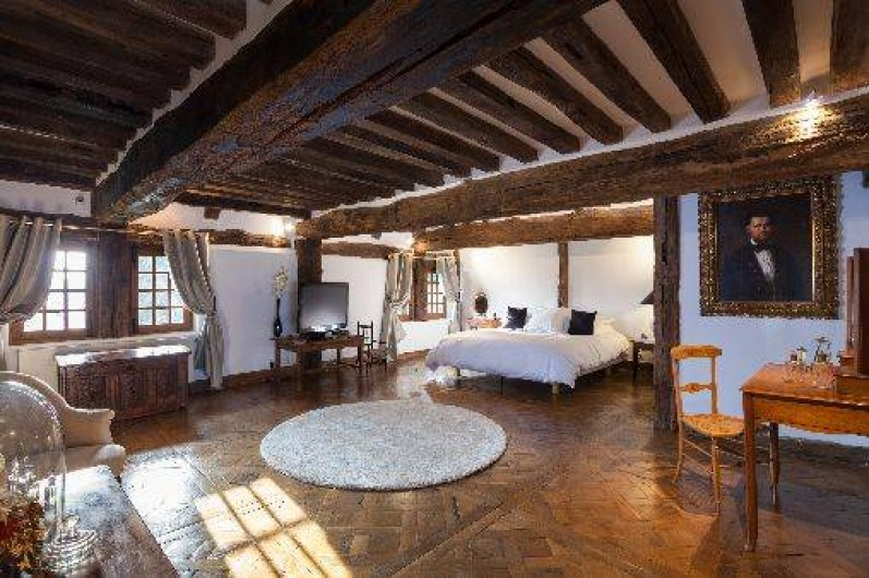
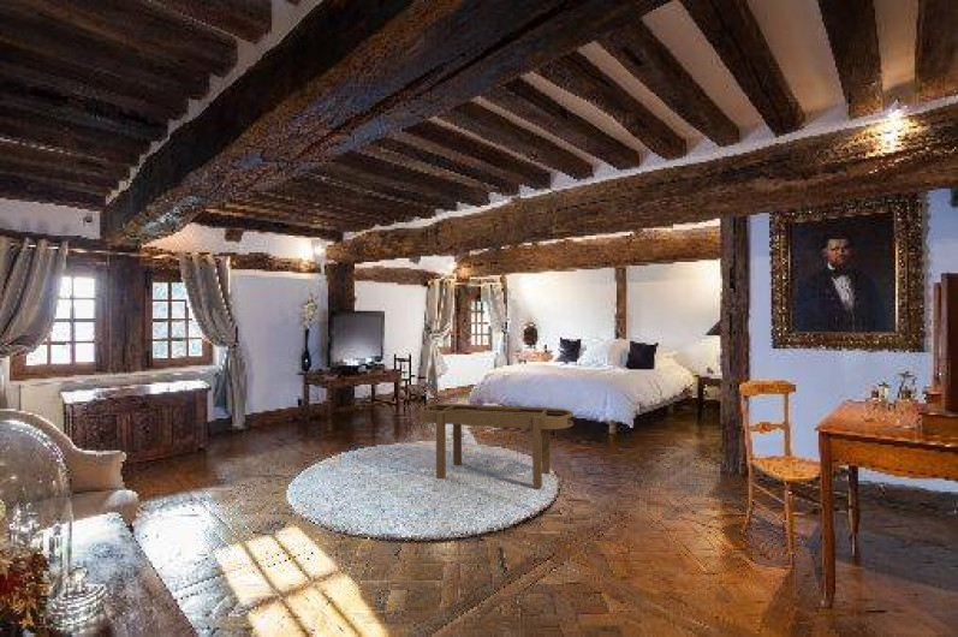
+ planter box (494, 425)
